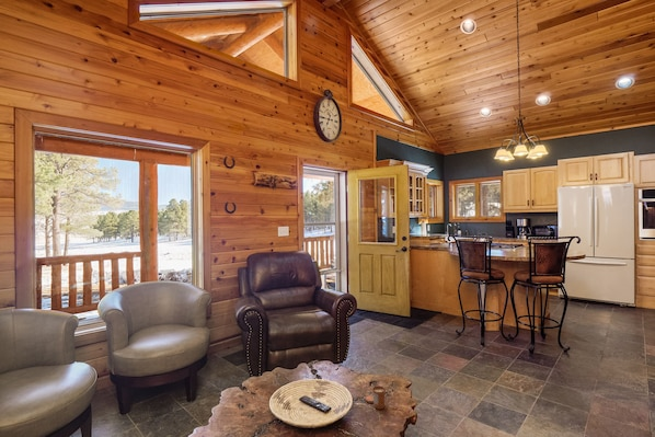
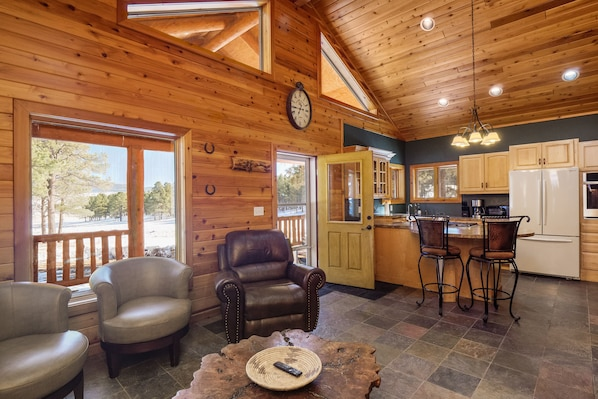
- candle (375, 394)
